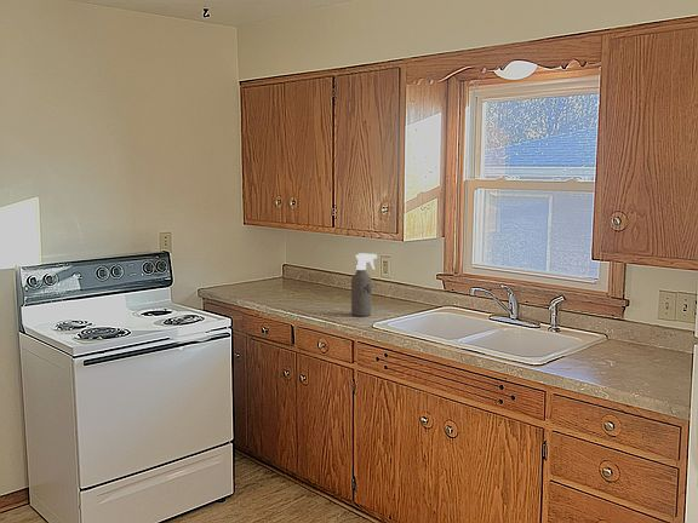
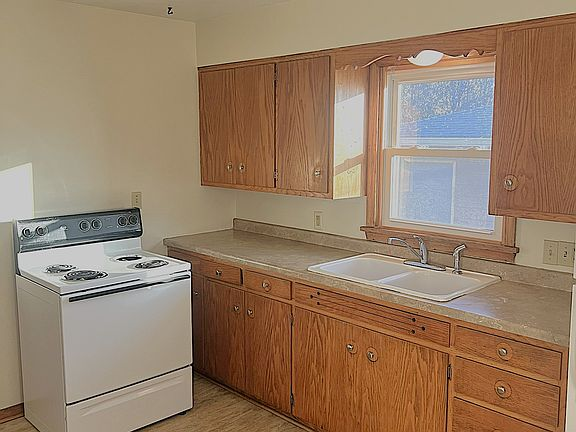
- spray bottle (364, 283)
